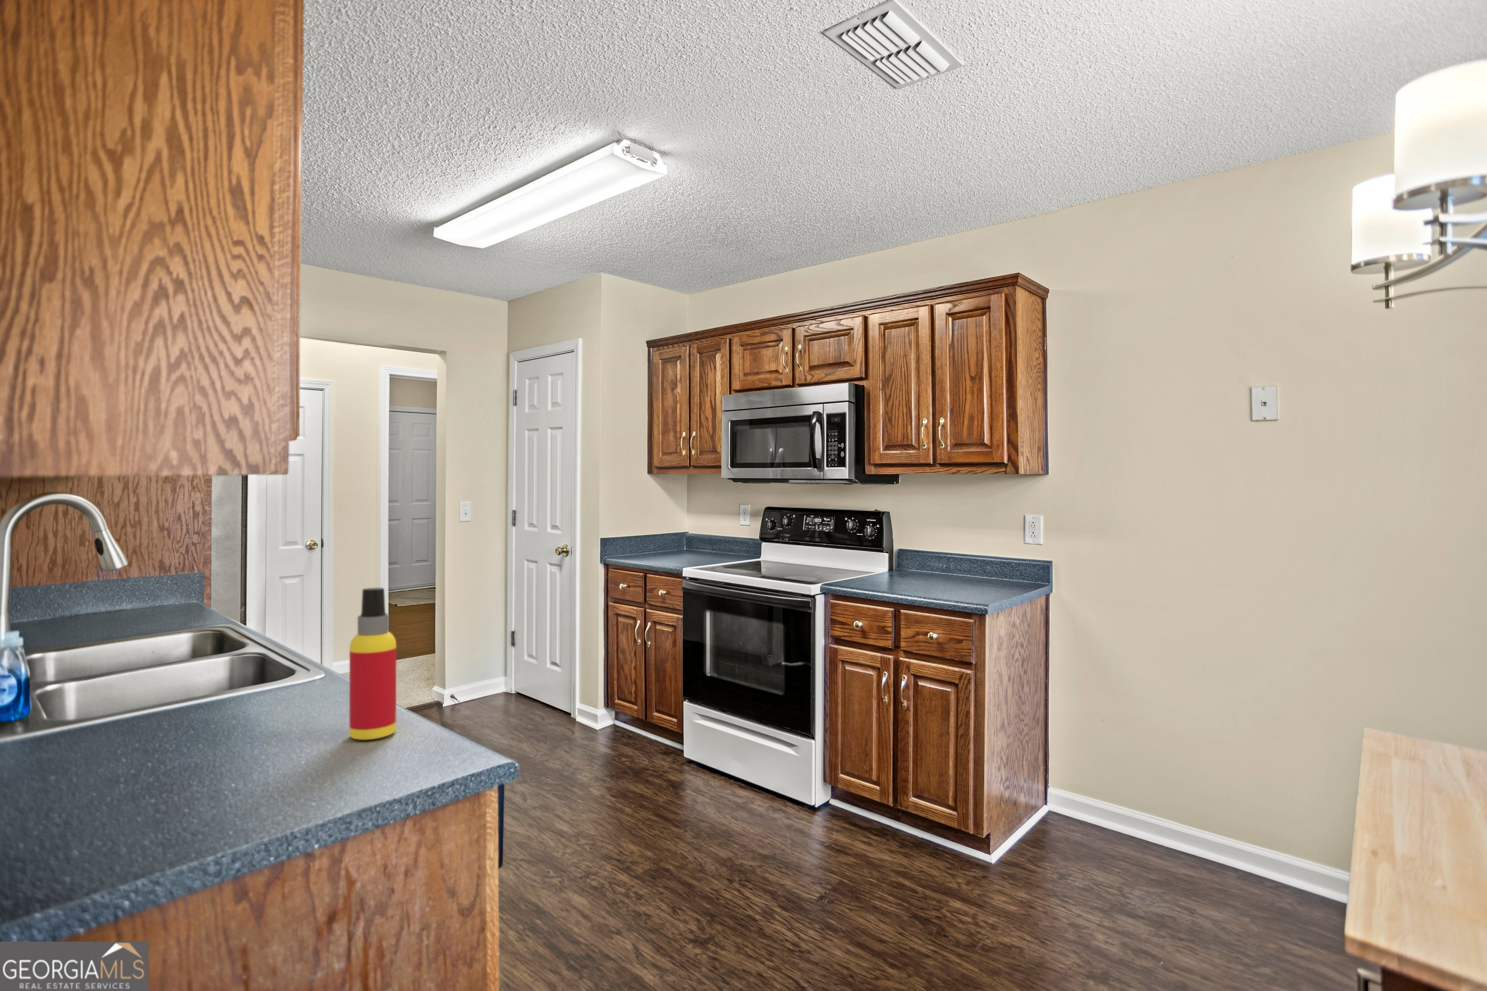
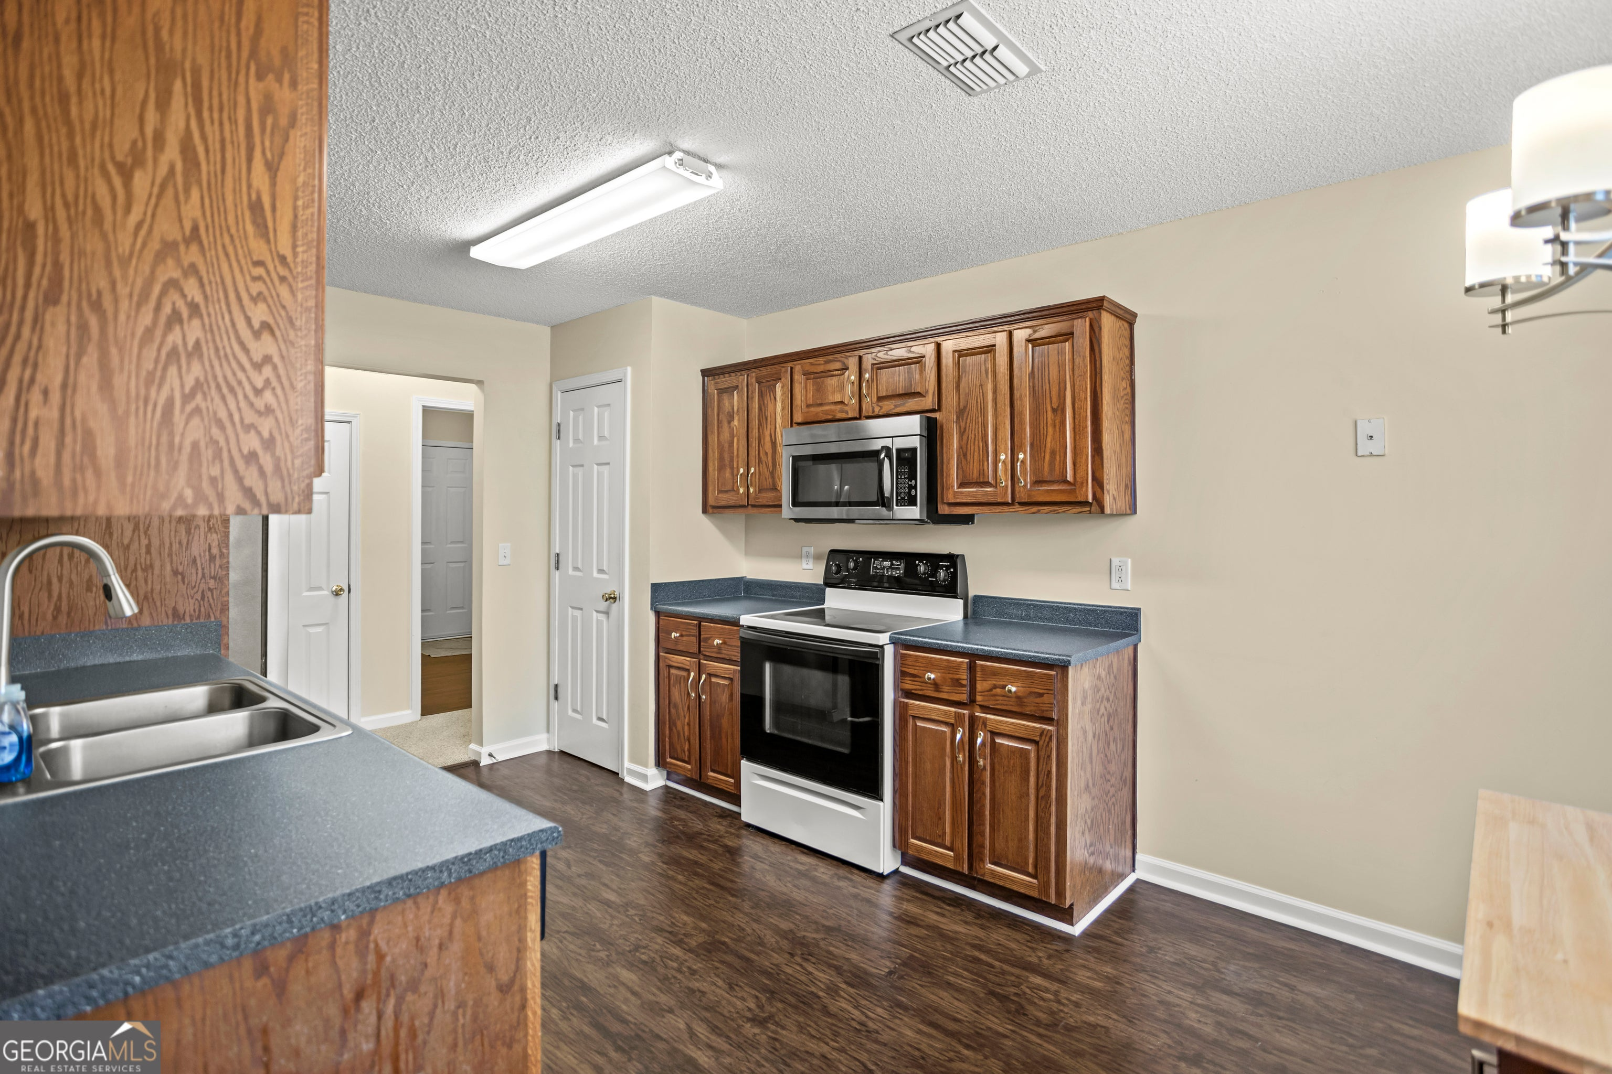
- spray bottle (373, 661)
